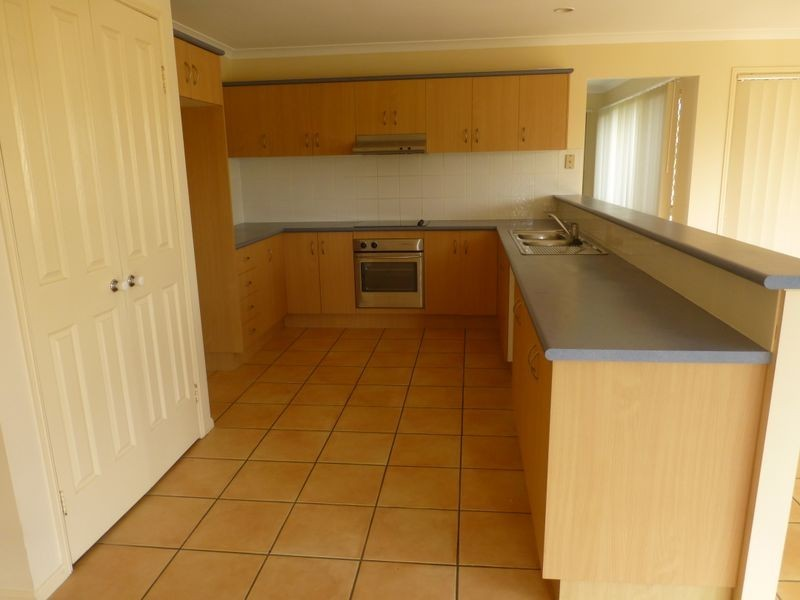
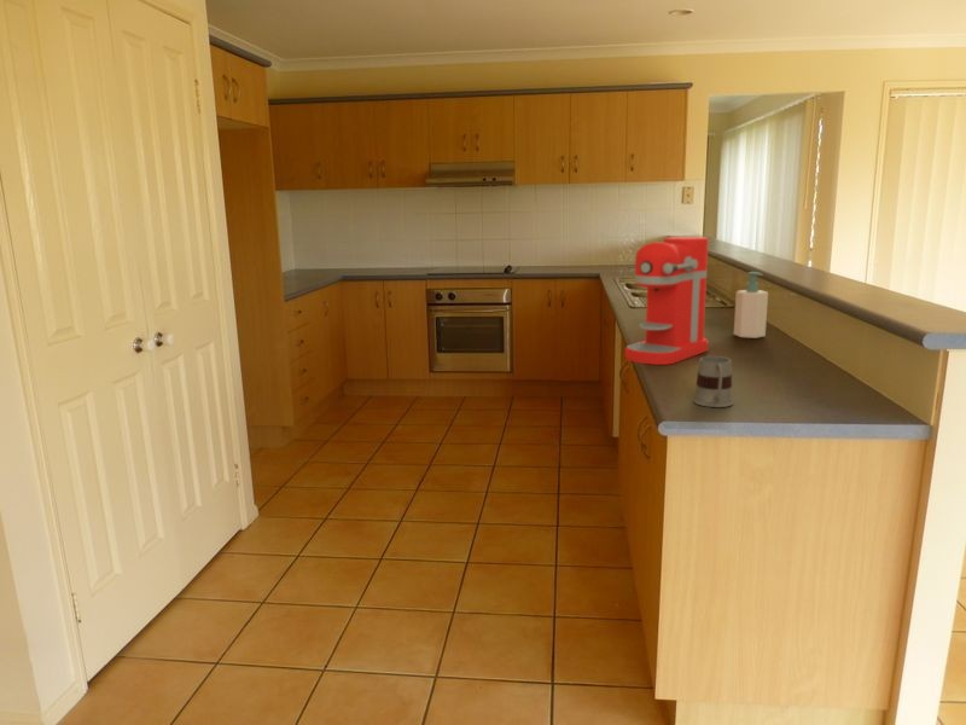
+ mug (715, 382)
+ coffee maker (670, 297)
+ soap bottle (751, 303)
